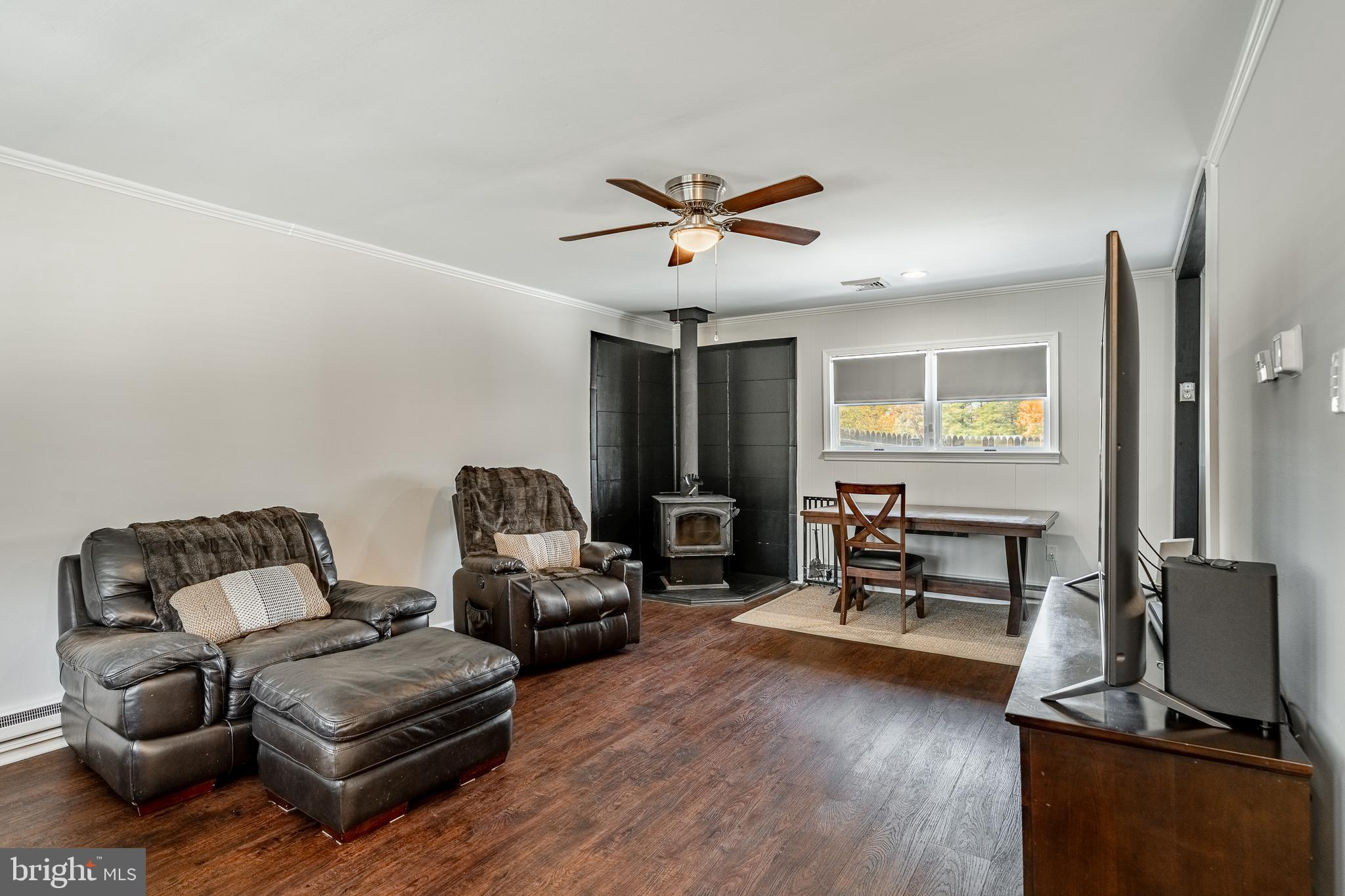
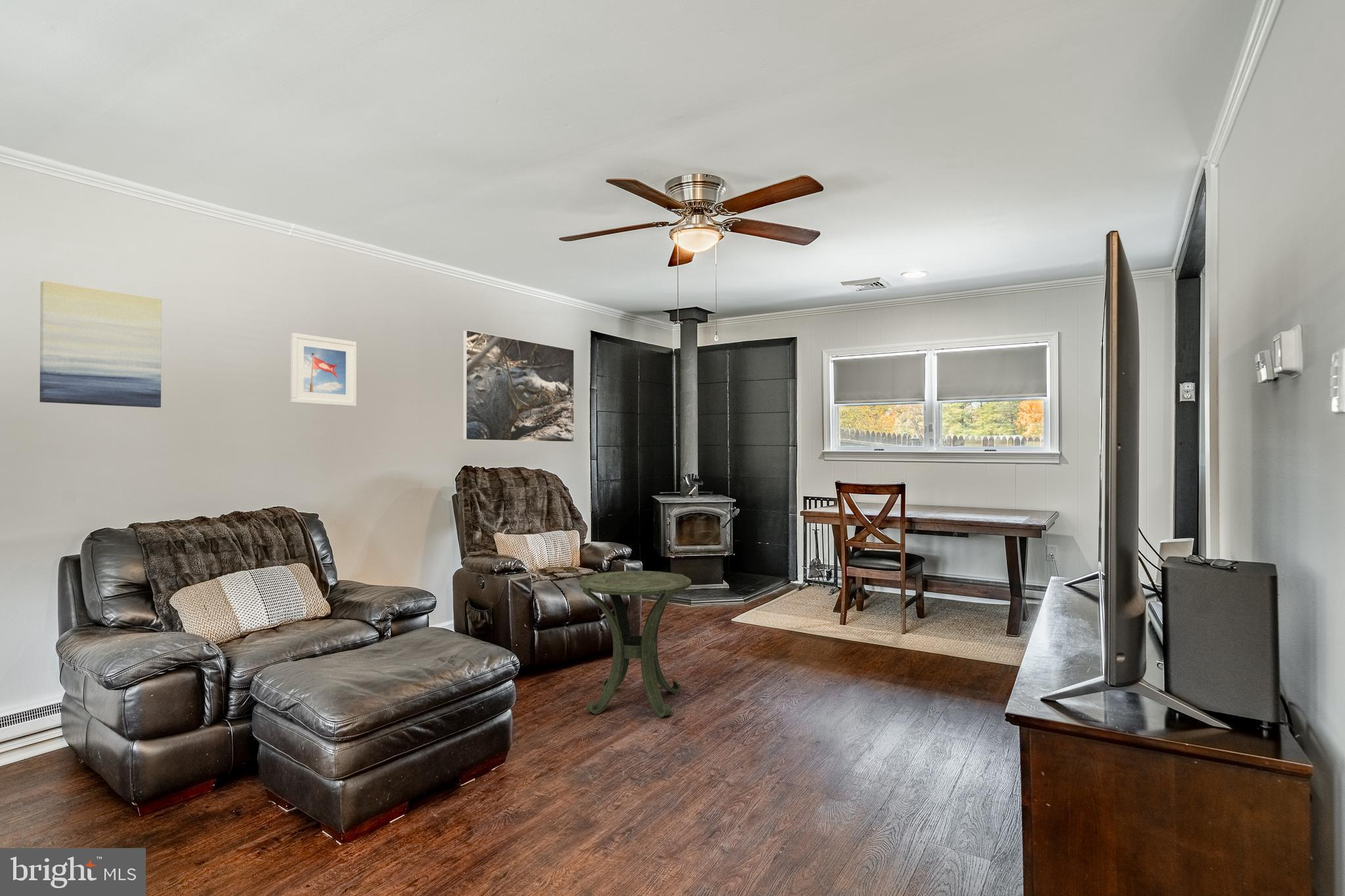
+ wall art (104, 348)
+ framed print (324, 371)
+ side table (635, 641)
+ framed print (523, 391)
